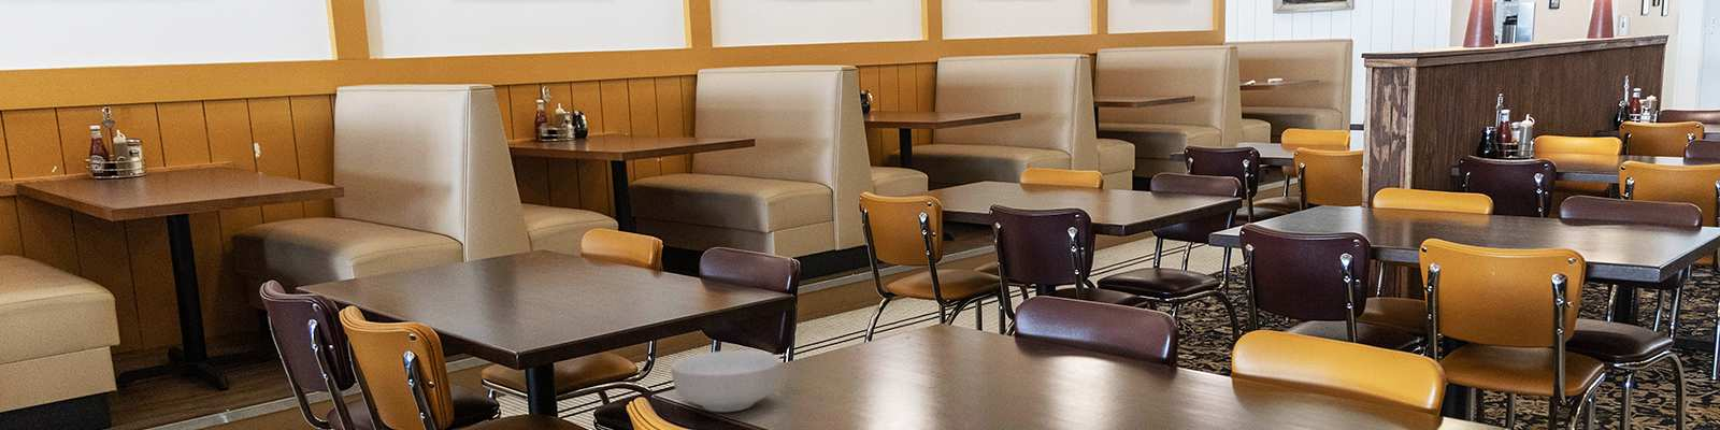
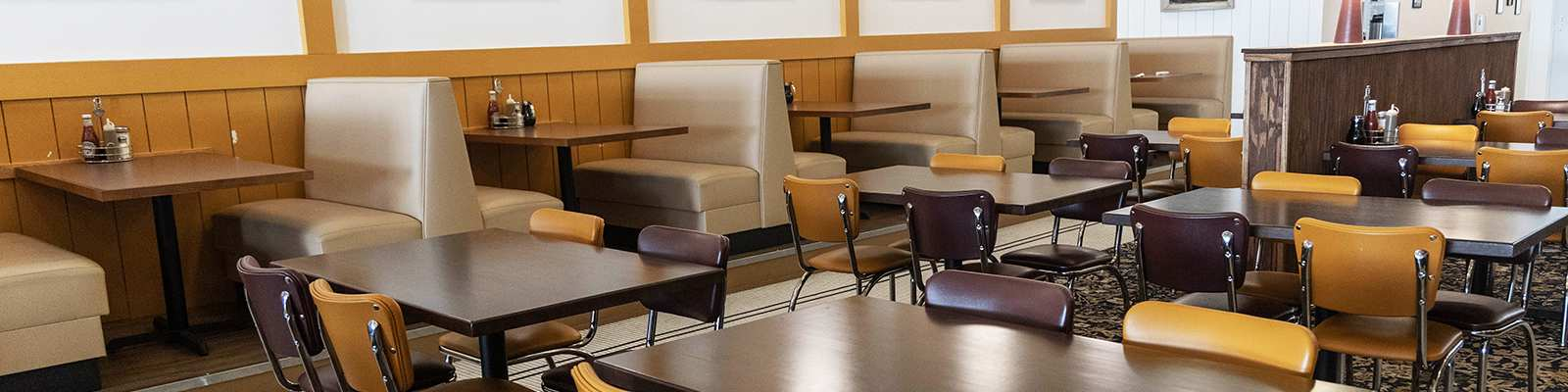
- cereal bowl (726, 383)
